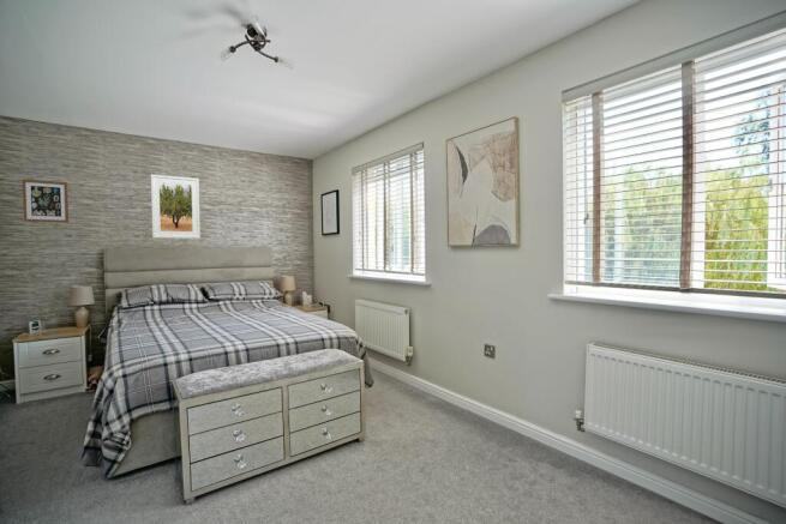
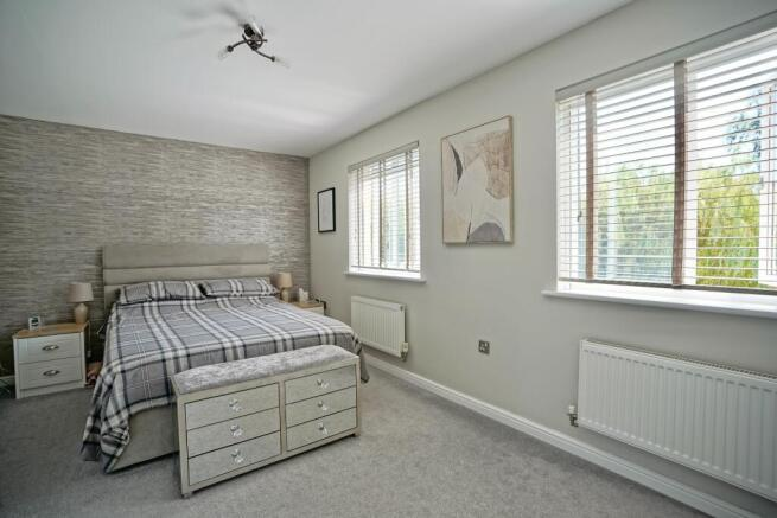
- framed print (175, 207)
- wall art (46, 200)
